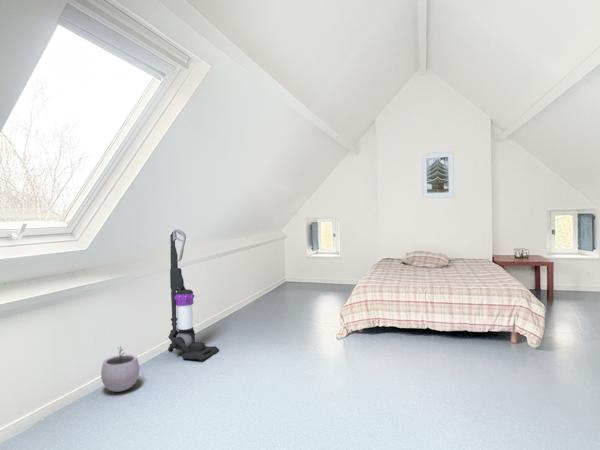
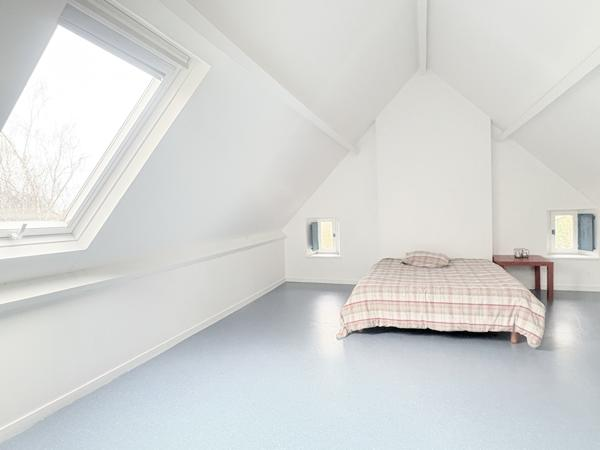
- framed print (437, 175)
- plant pot (120, 367)
- vacuum cleaner (188, 291)
